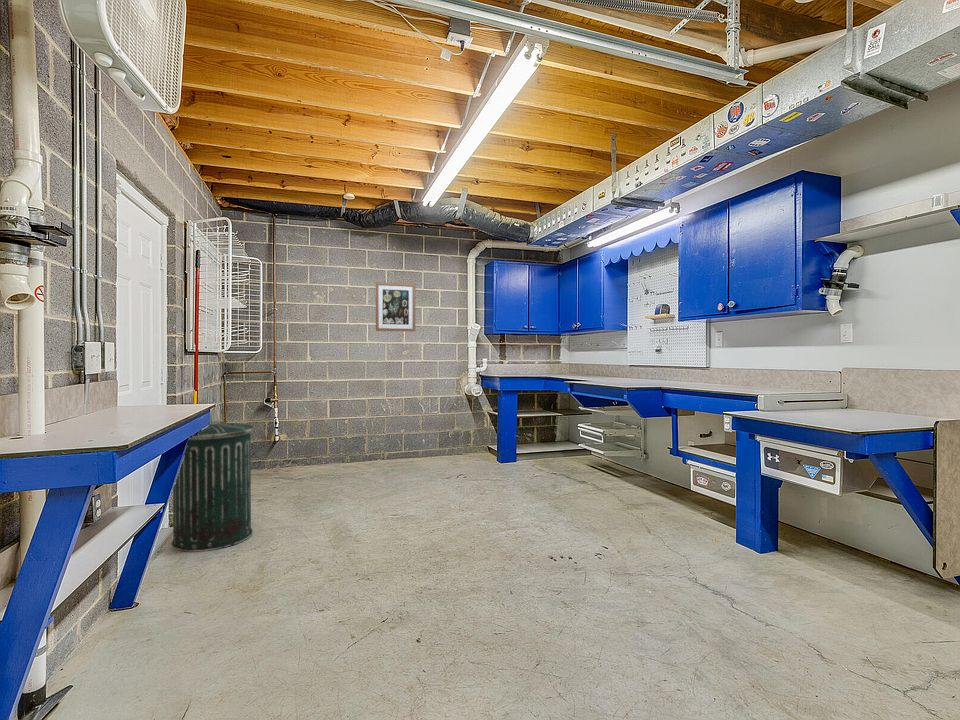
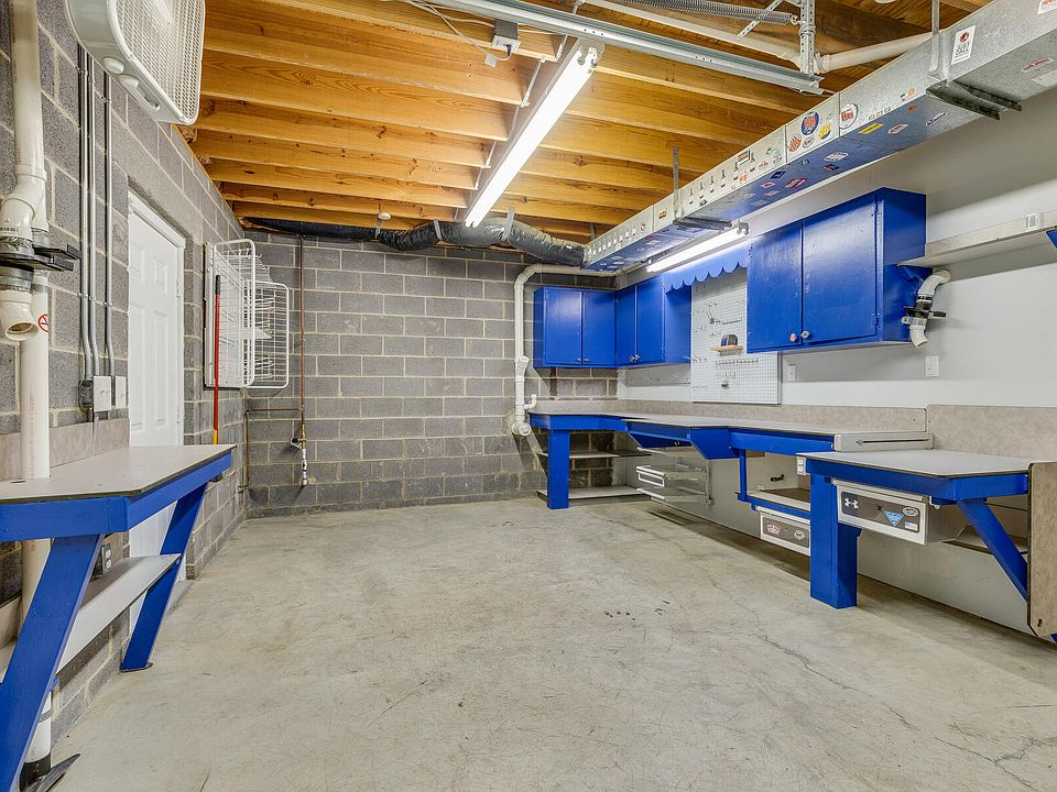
- wall art (395, 307)
- trash can (213, 479)
